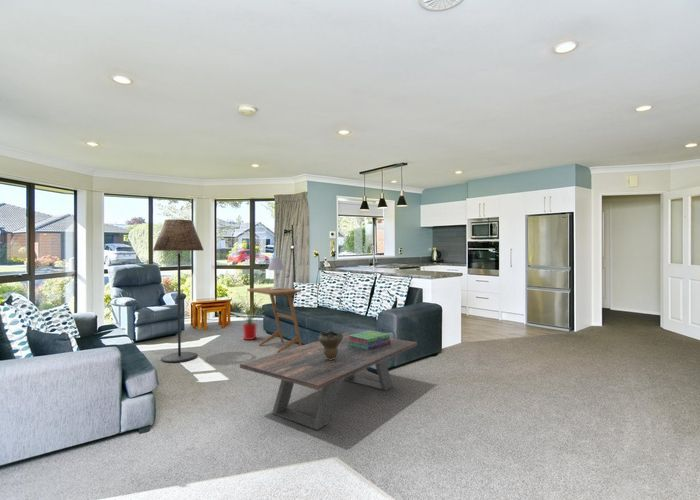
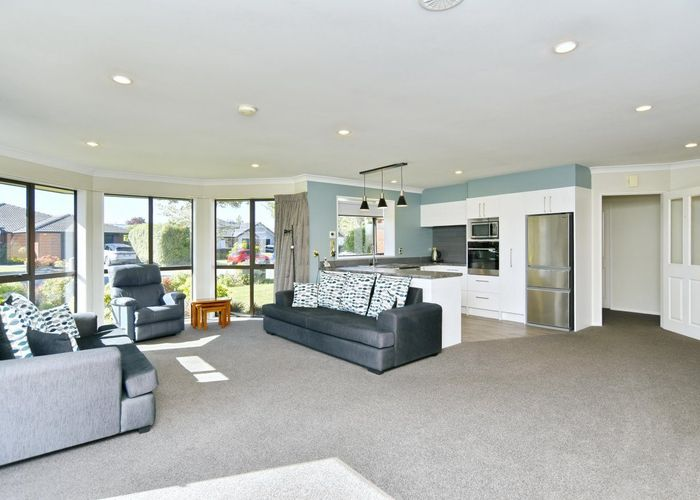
- stack of books (369, 339)
- coffee table (337, 375)
- side table (275, 318)
- table lamp (276, 273)
- house plant (250, 315)
- decorative bowl (330, 345)
- floor lamp (179, 289)
